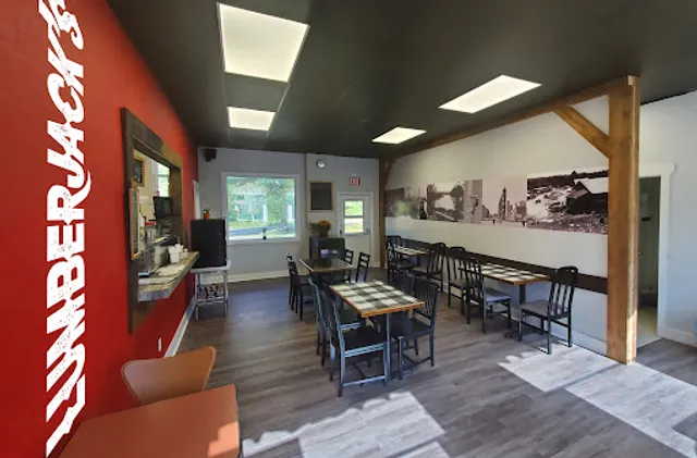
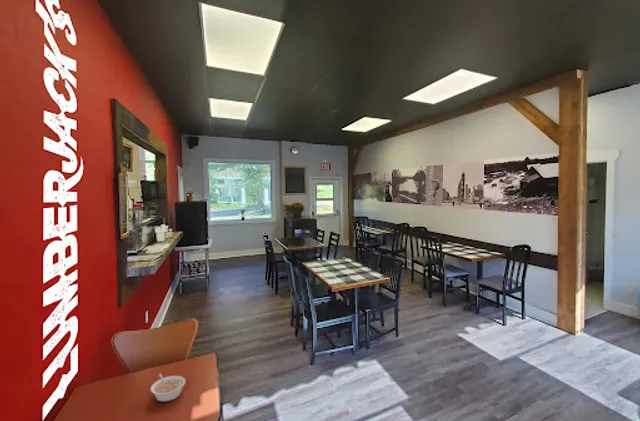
+ legume (167, 388)
